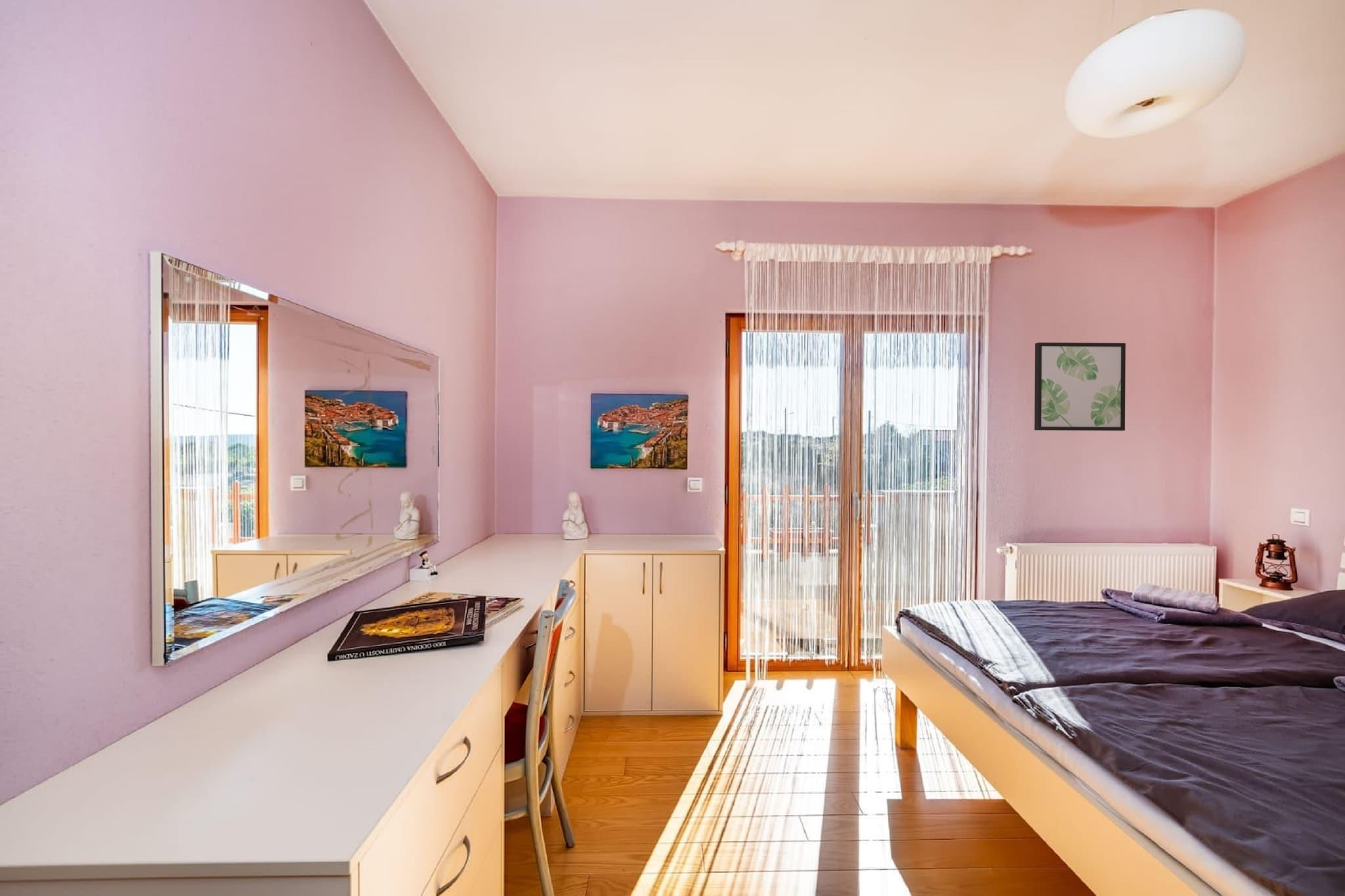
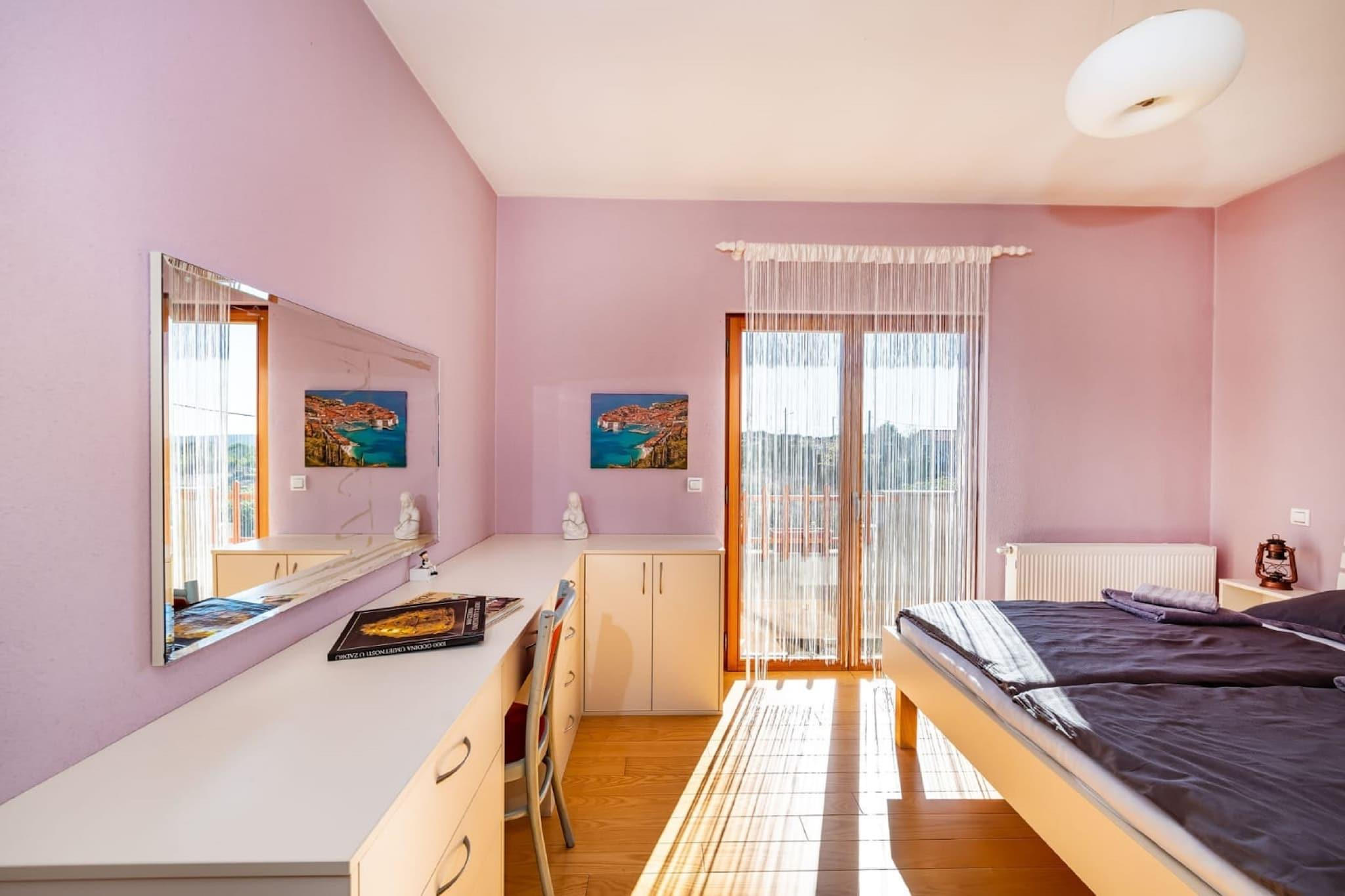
- wall art (1080, 387)
